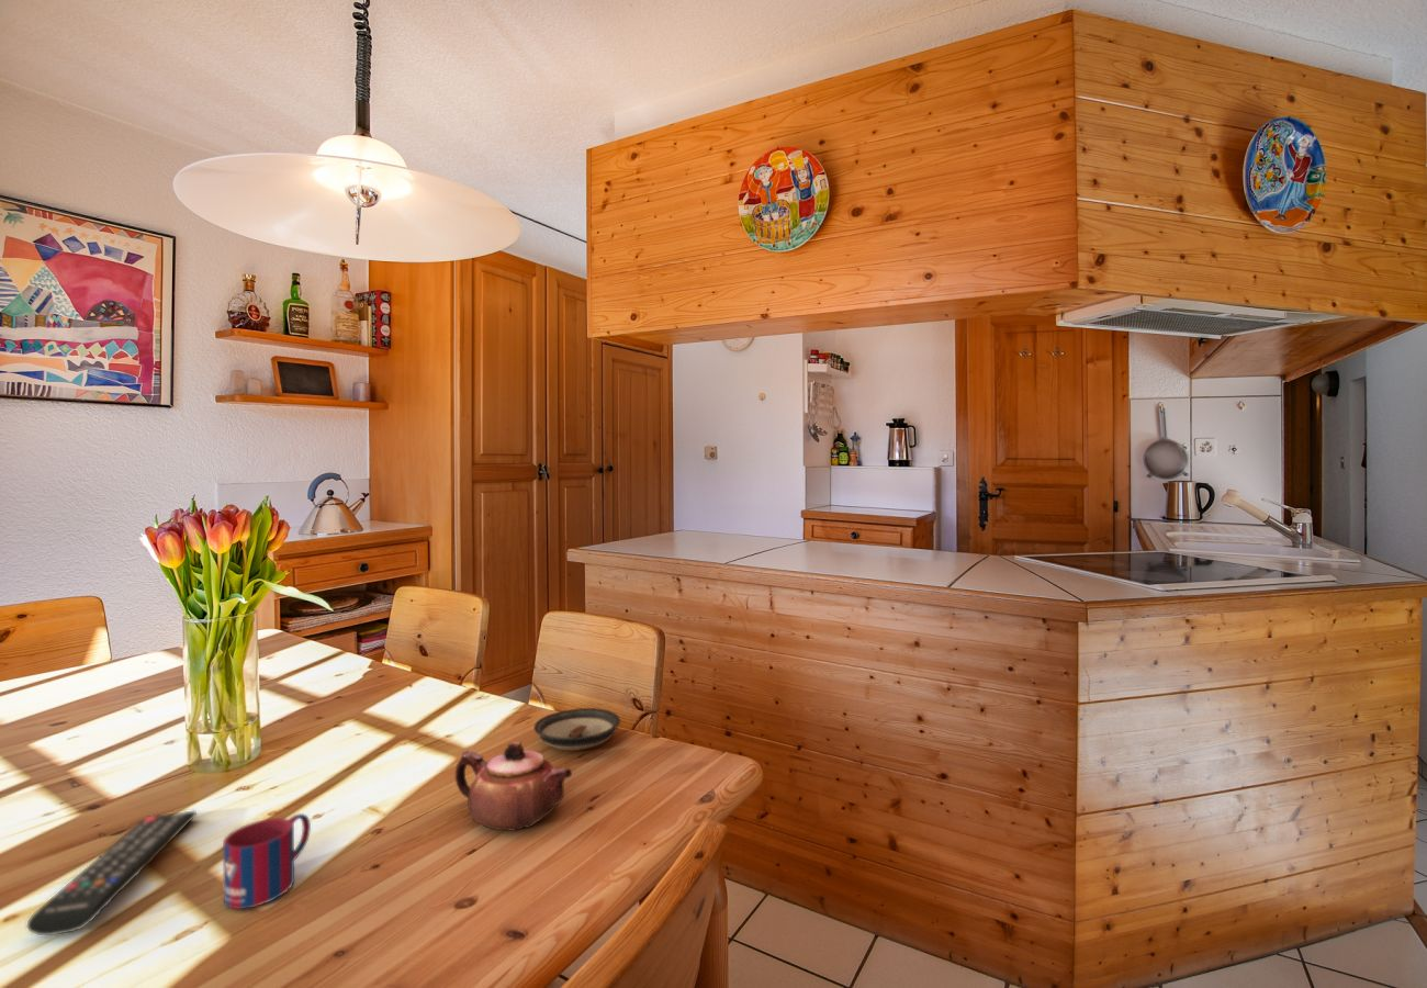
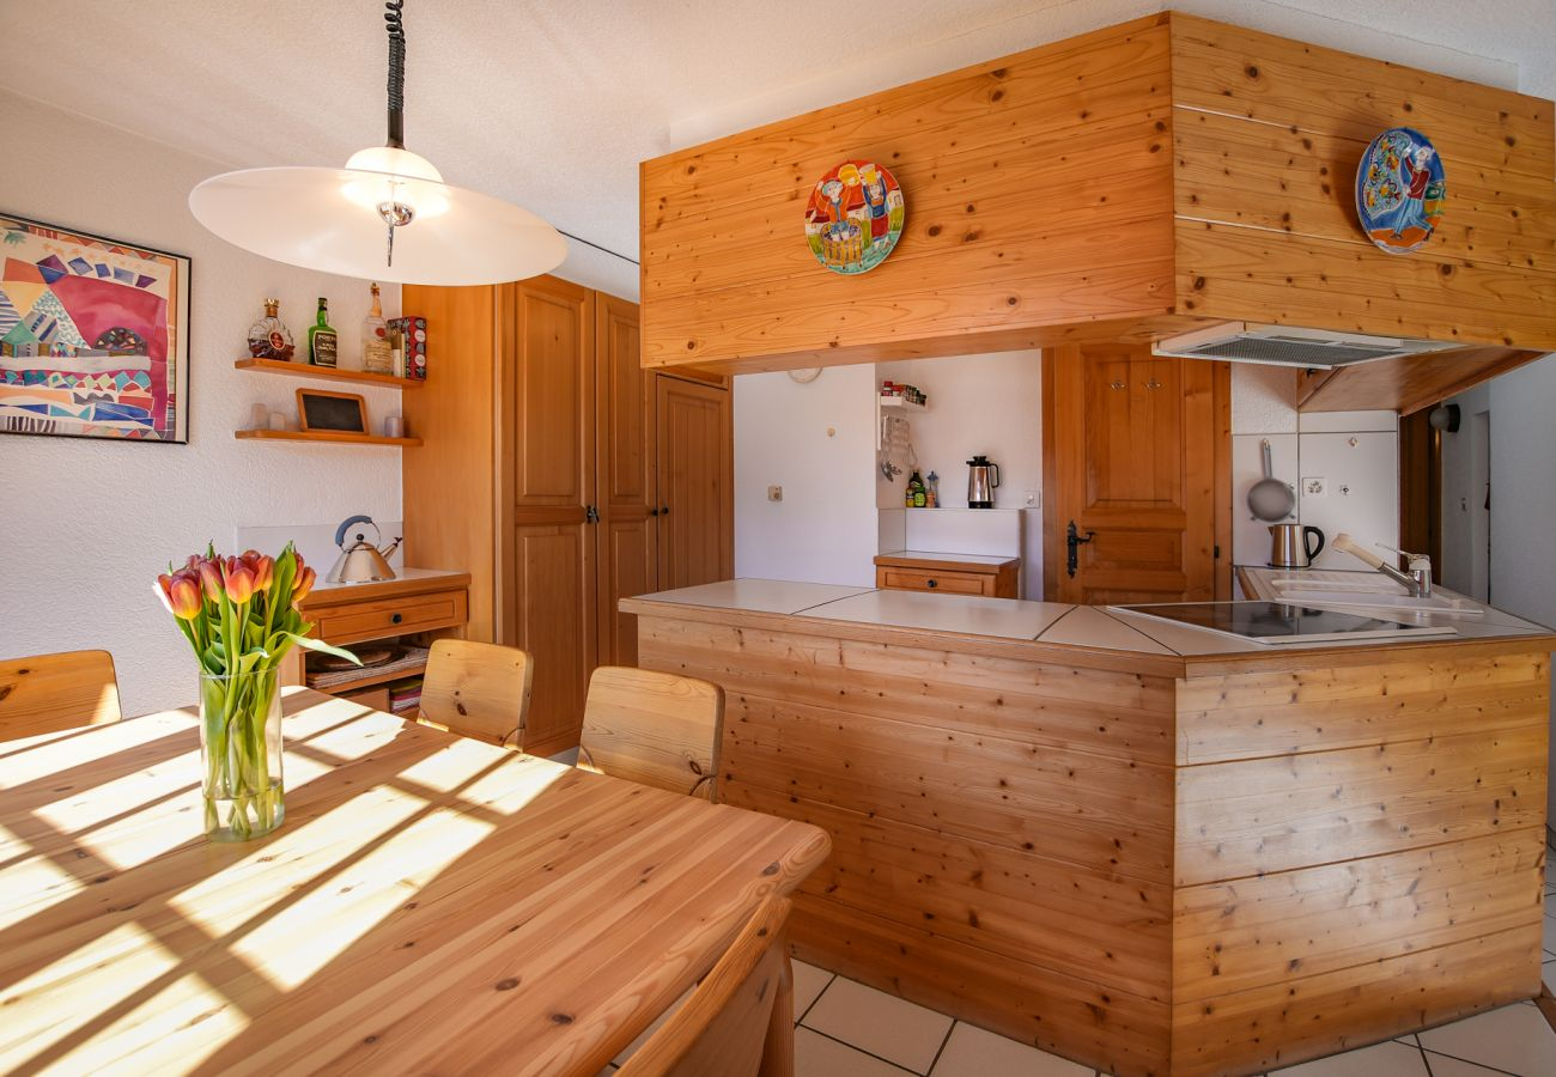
- remote control (124, 863)
- mug (273, 854)
- saucer (577, 732)
- teapot (513, 776)
